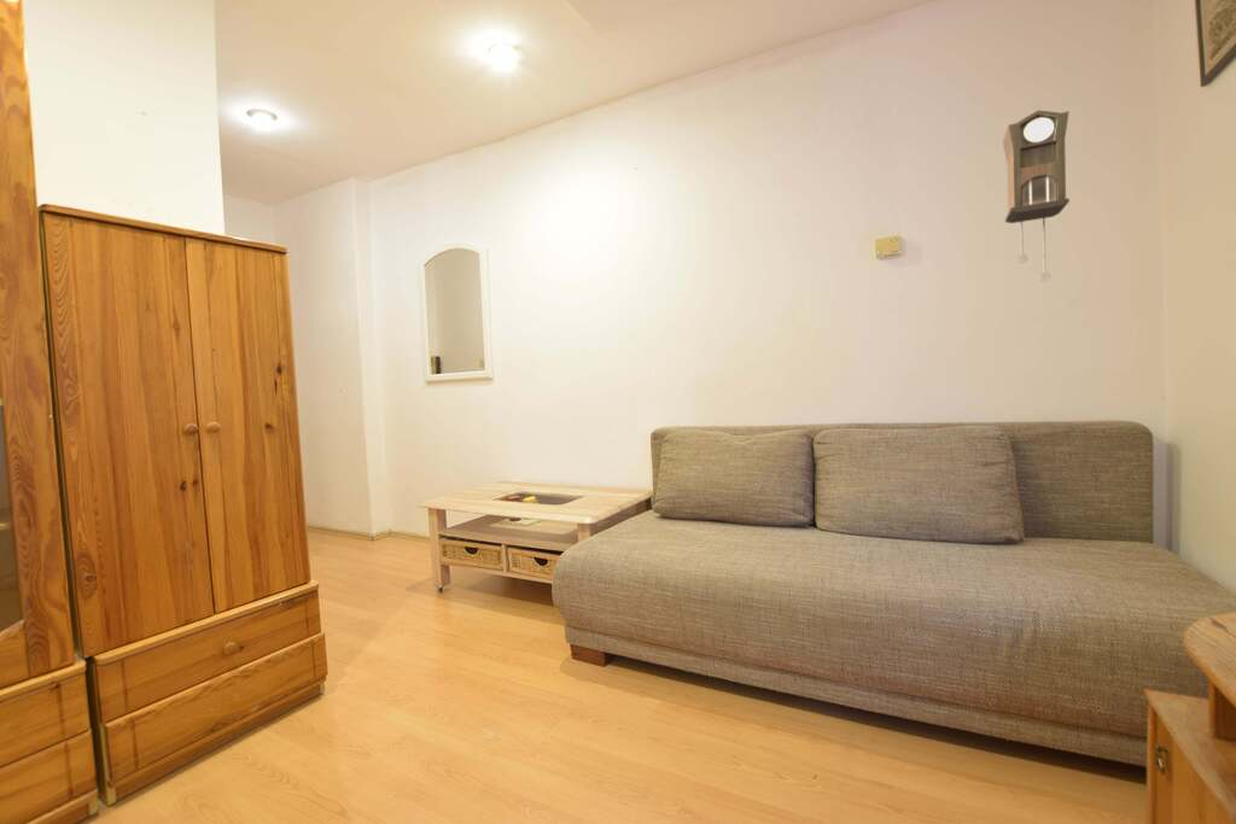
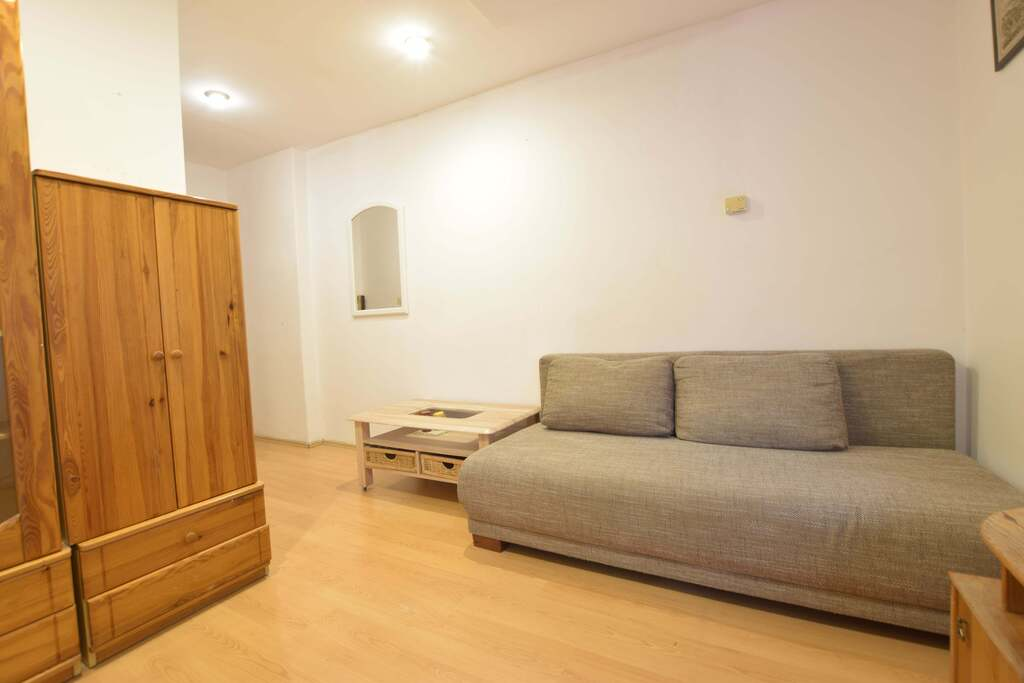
- pendulum clock (1034, 199)
